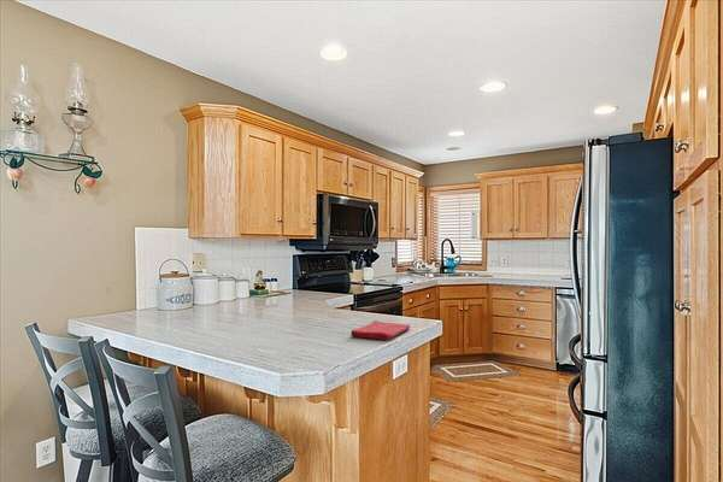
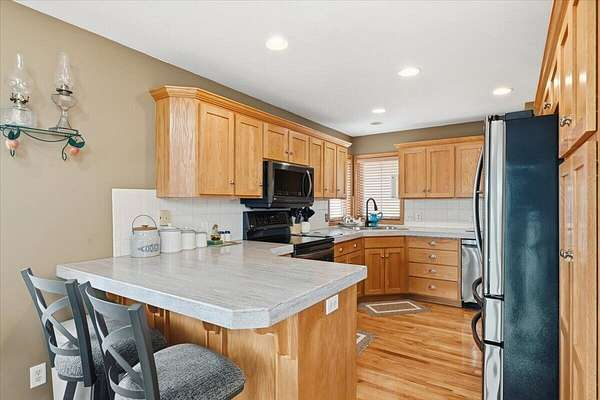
- dish towel (381, 329)
